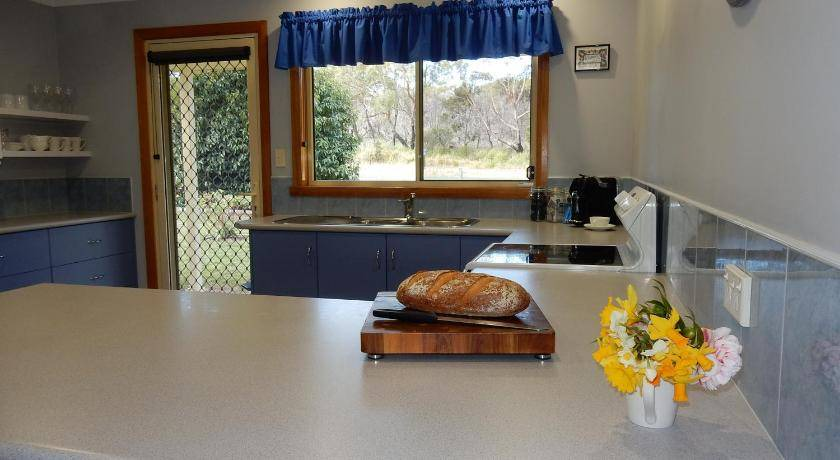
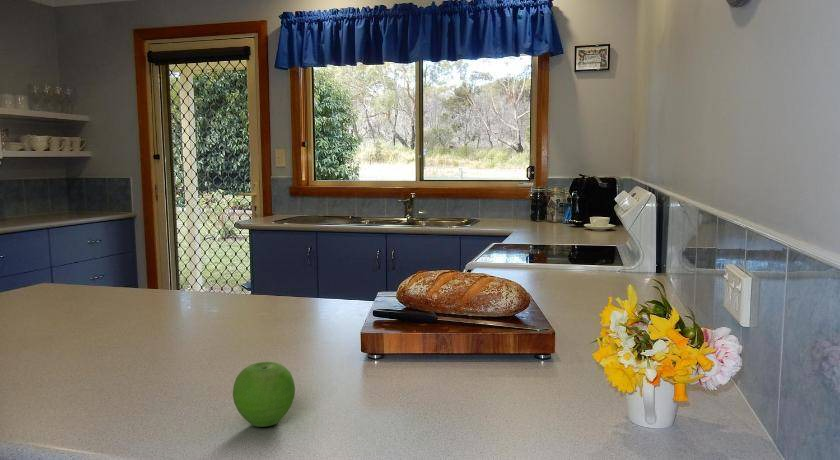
+ fruit (264, 394)
